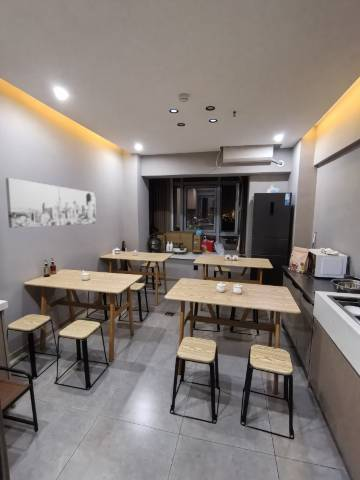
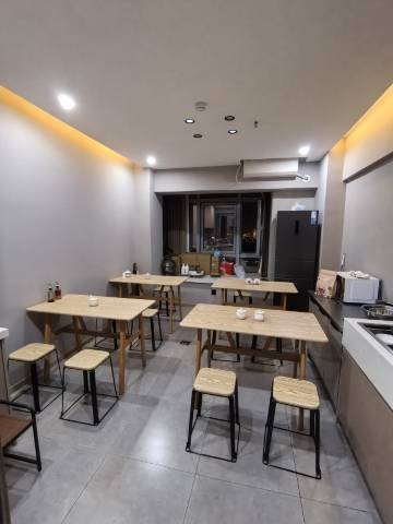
- wall art (62, 206)
